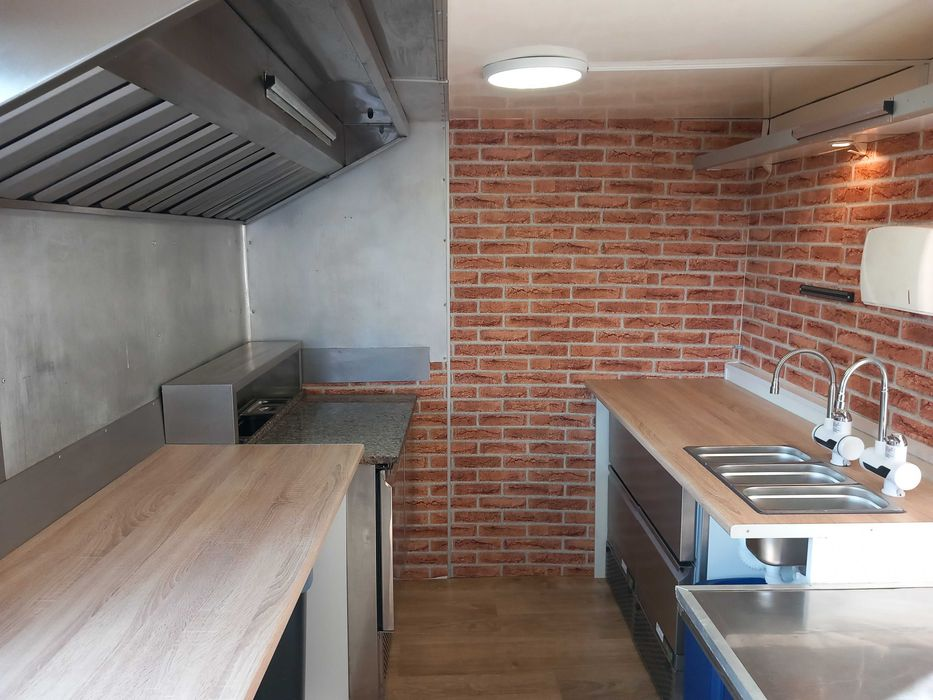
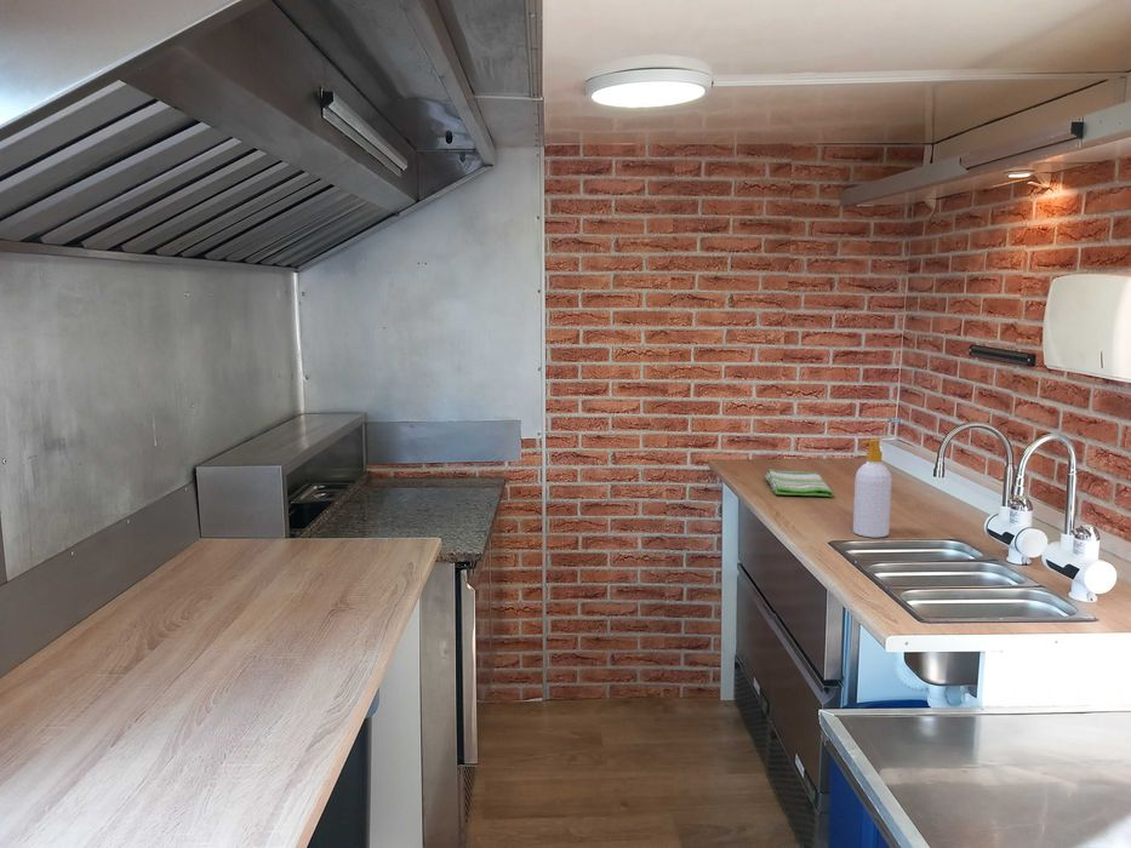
+ soap bottle (872, 487)
+ dish towel (798, 482)
